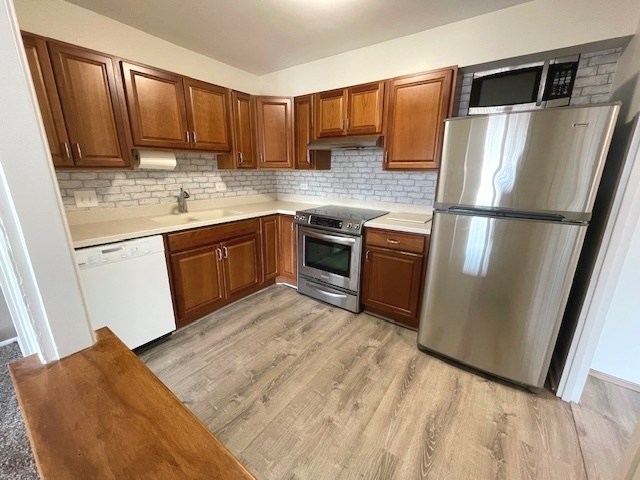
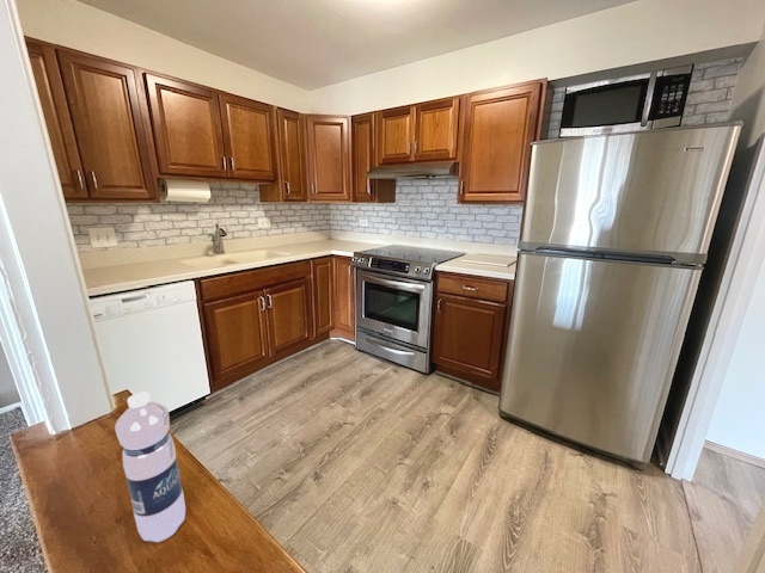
+ water bottle (152, 464)
